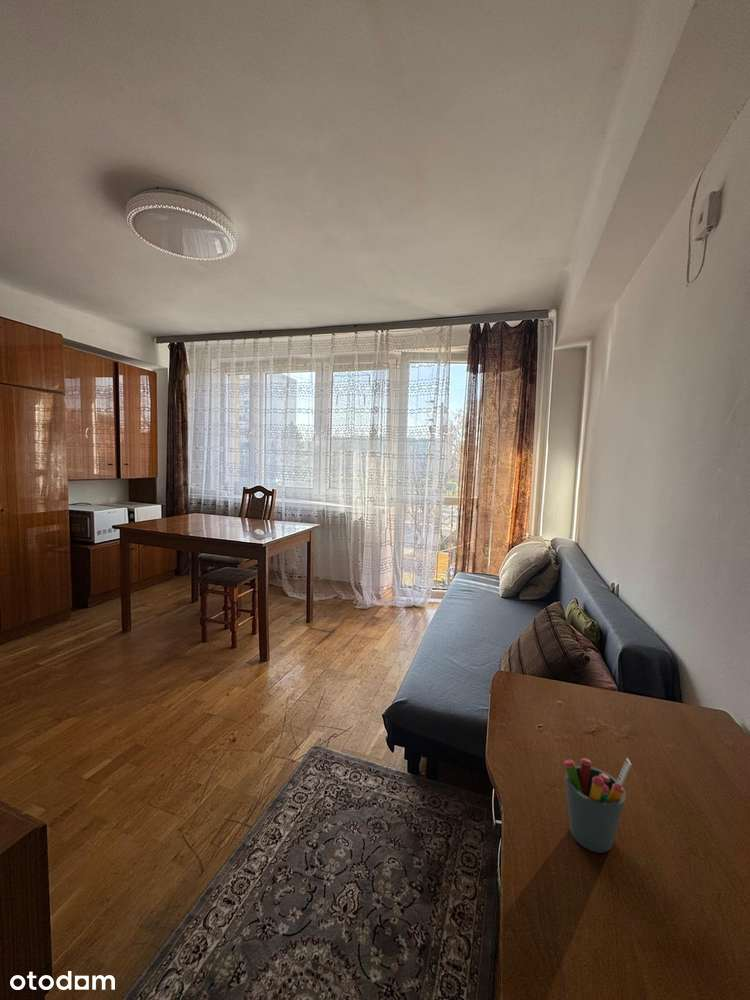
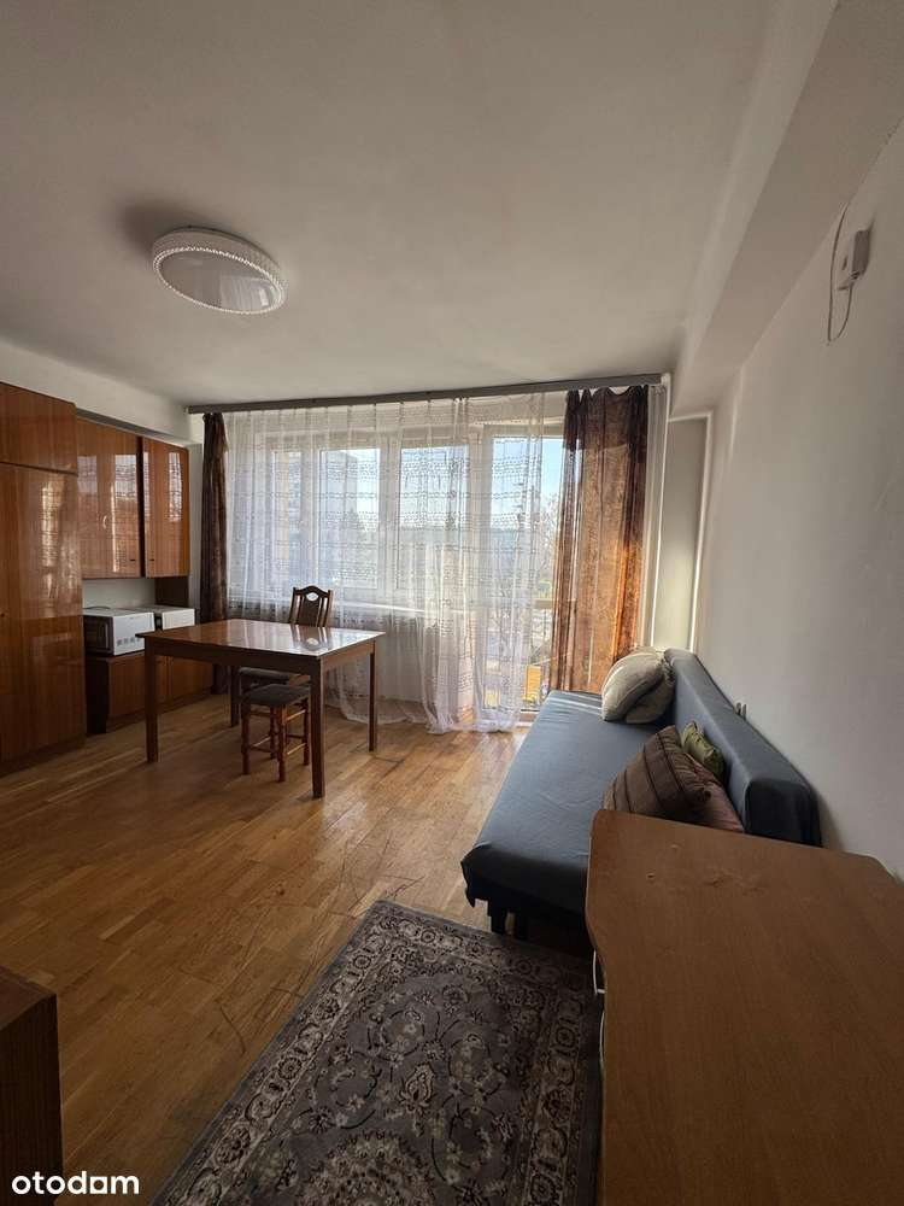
- pen holder (594, 796)
